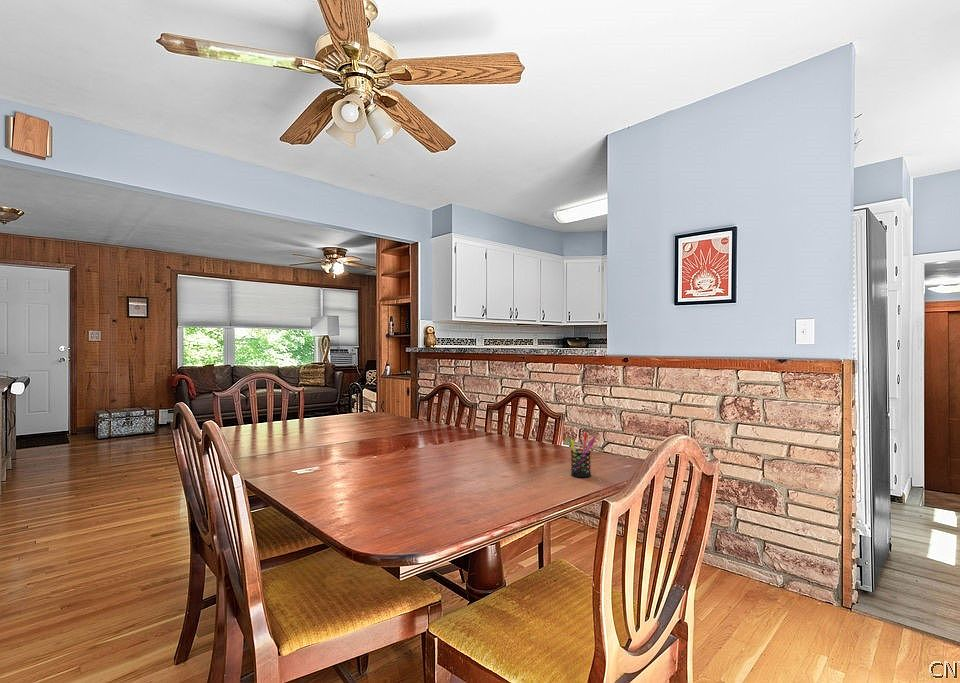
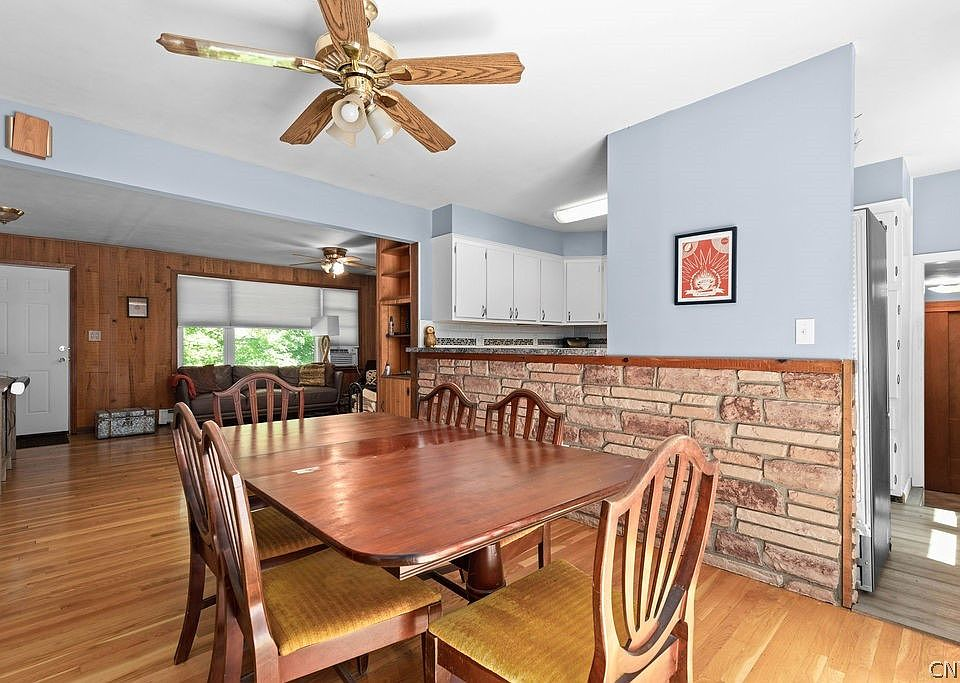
- pen holder (579, 453)
